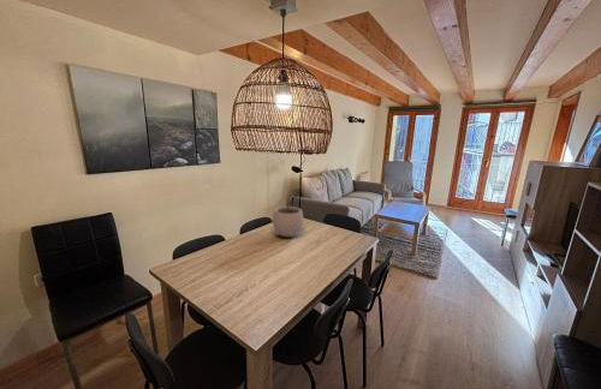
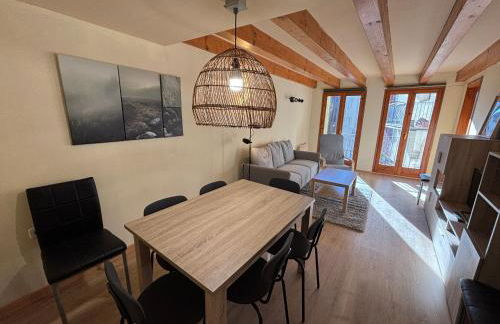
- plant pot (287, 216)
